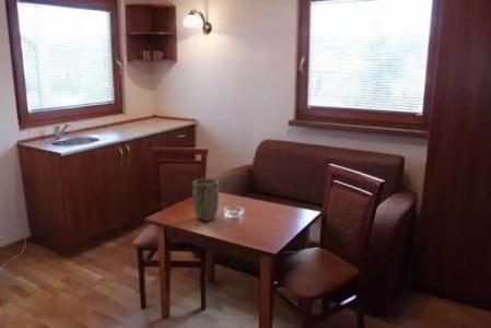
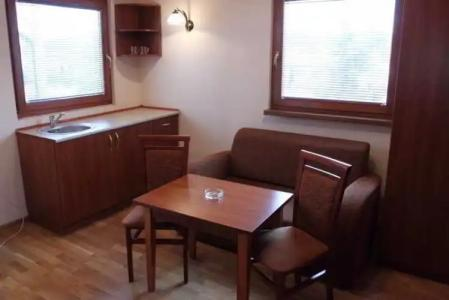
- plant pot (206, 199)
